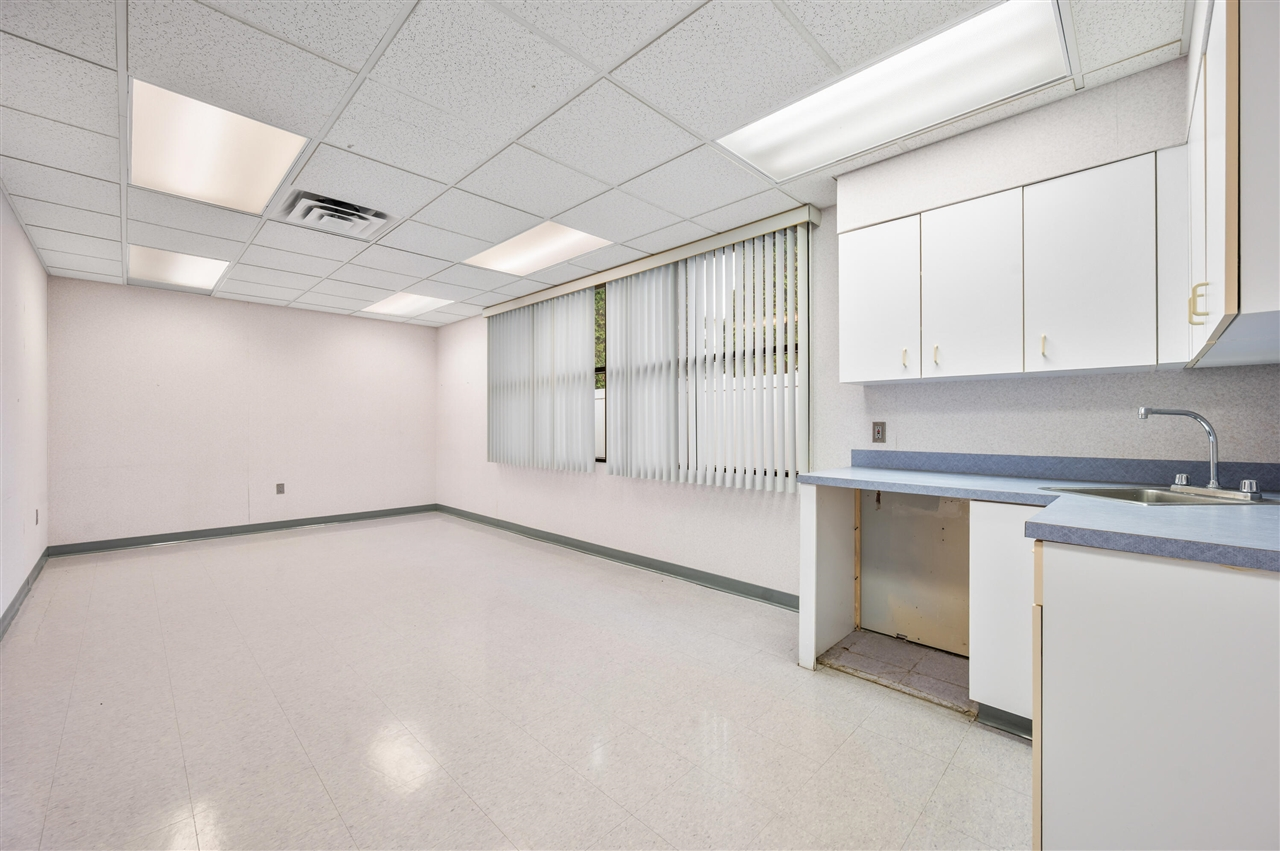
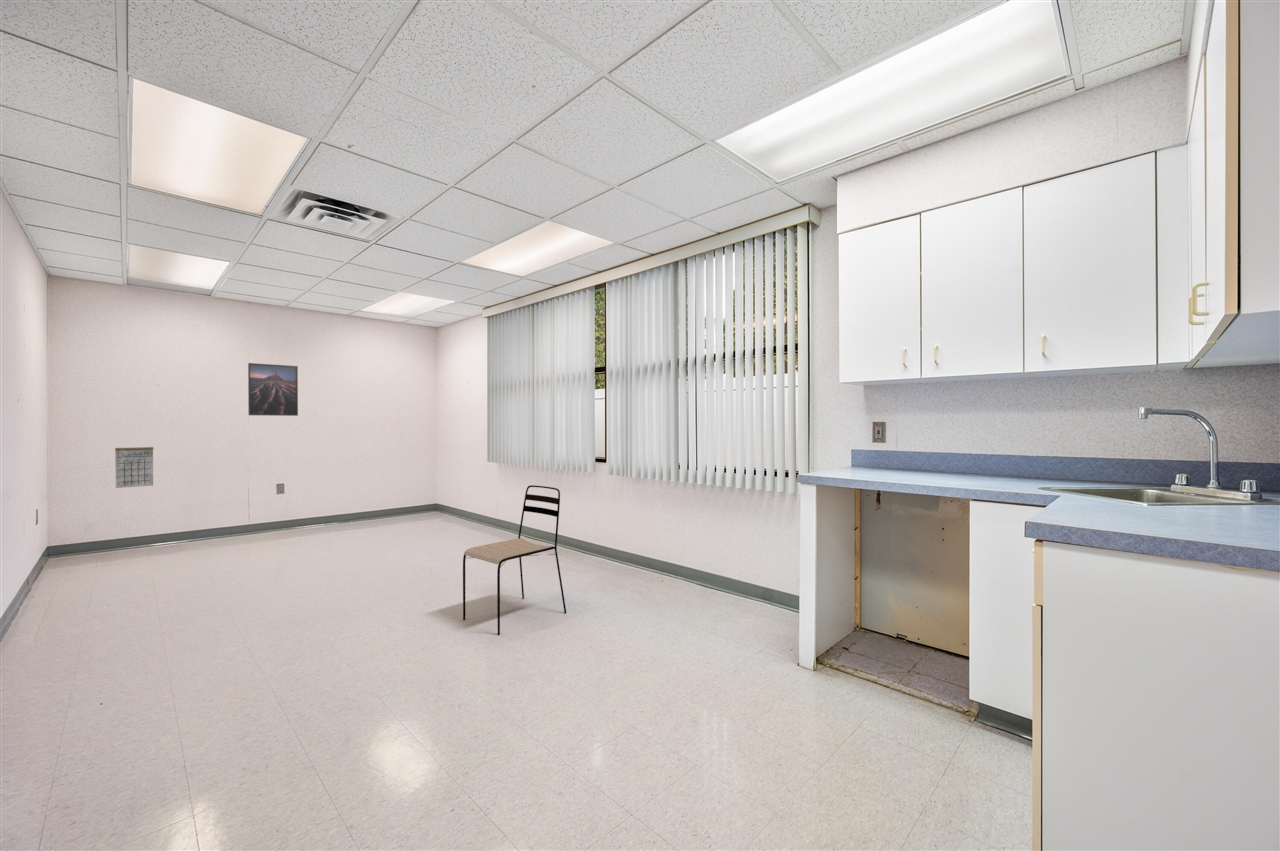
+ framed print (273, 390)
+ calendar (134, 462)
+ dining chair (514, 552)
